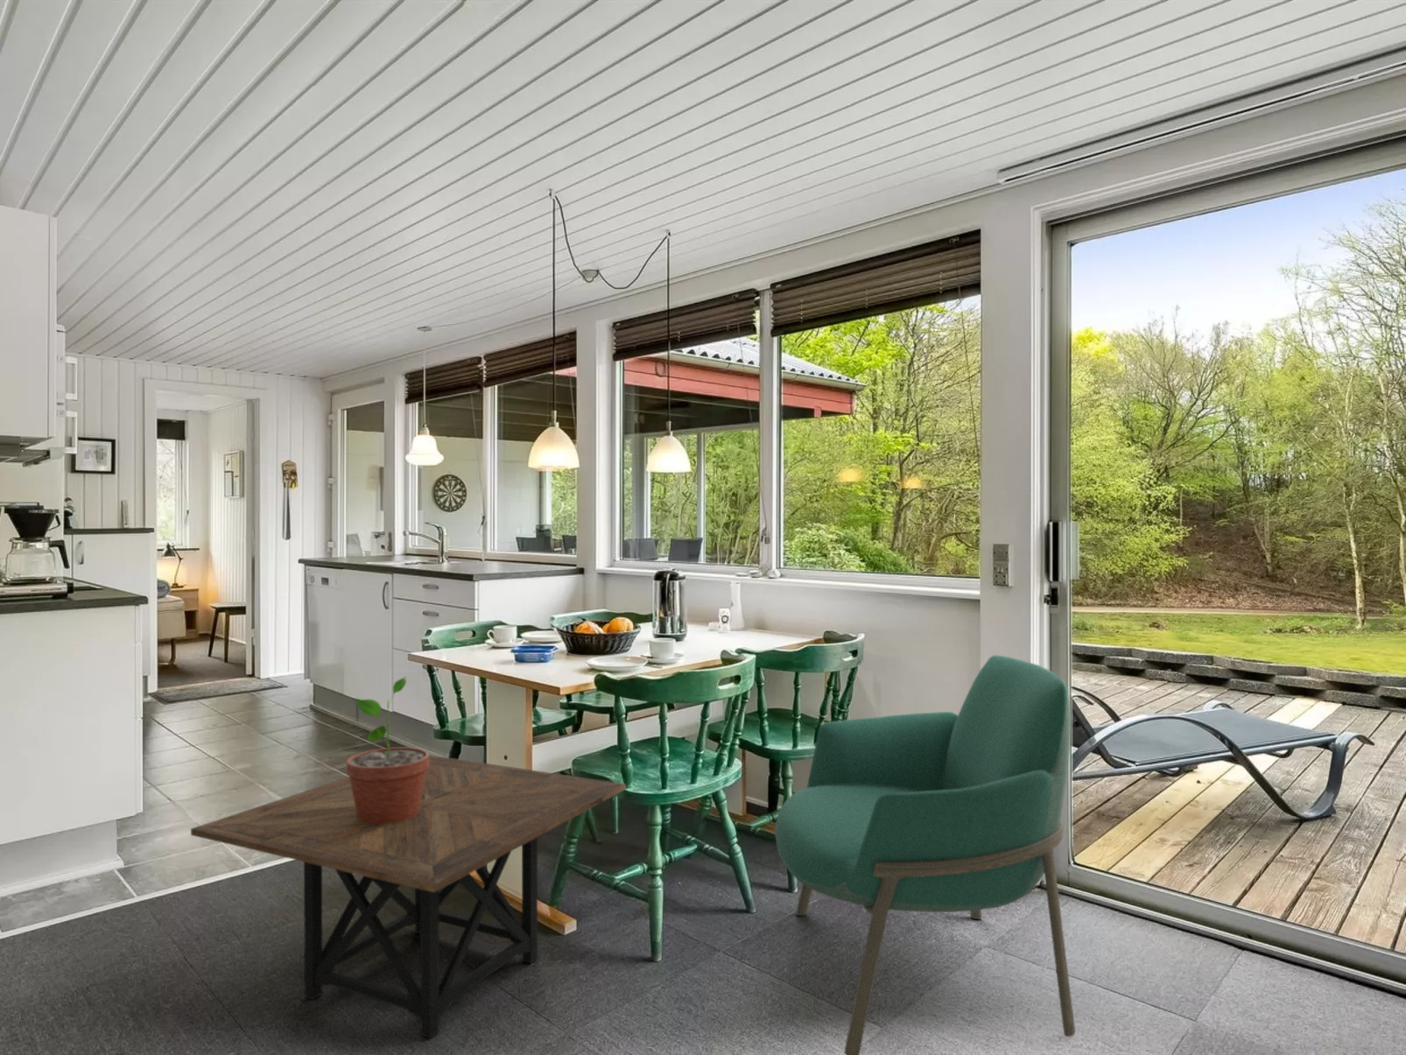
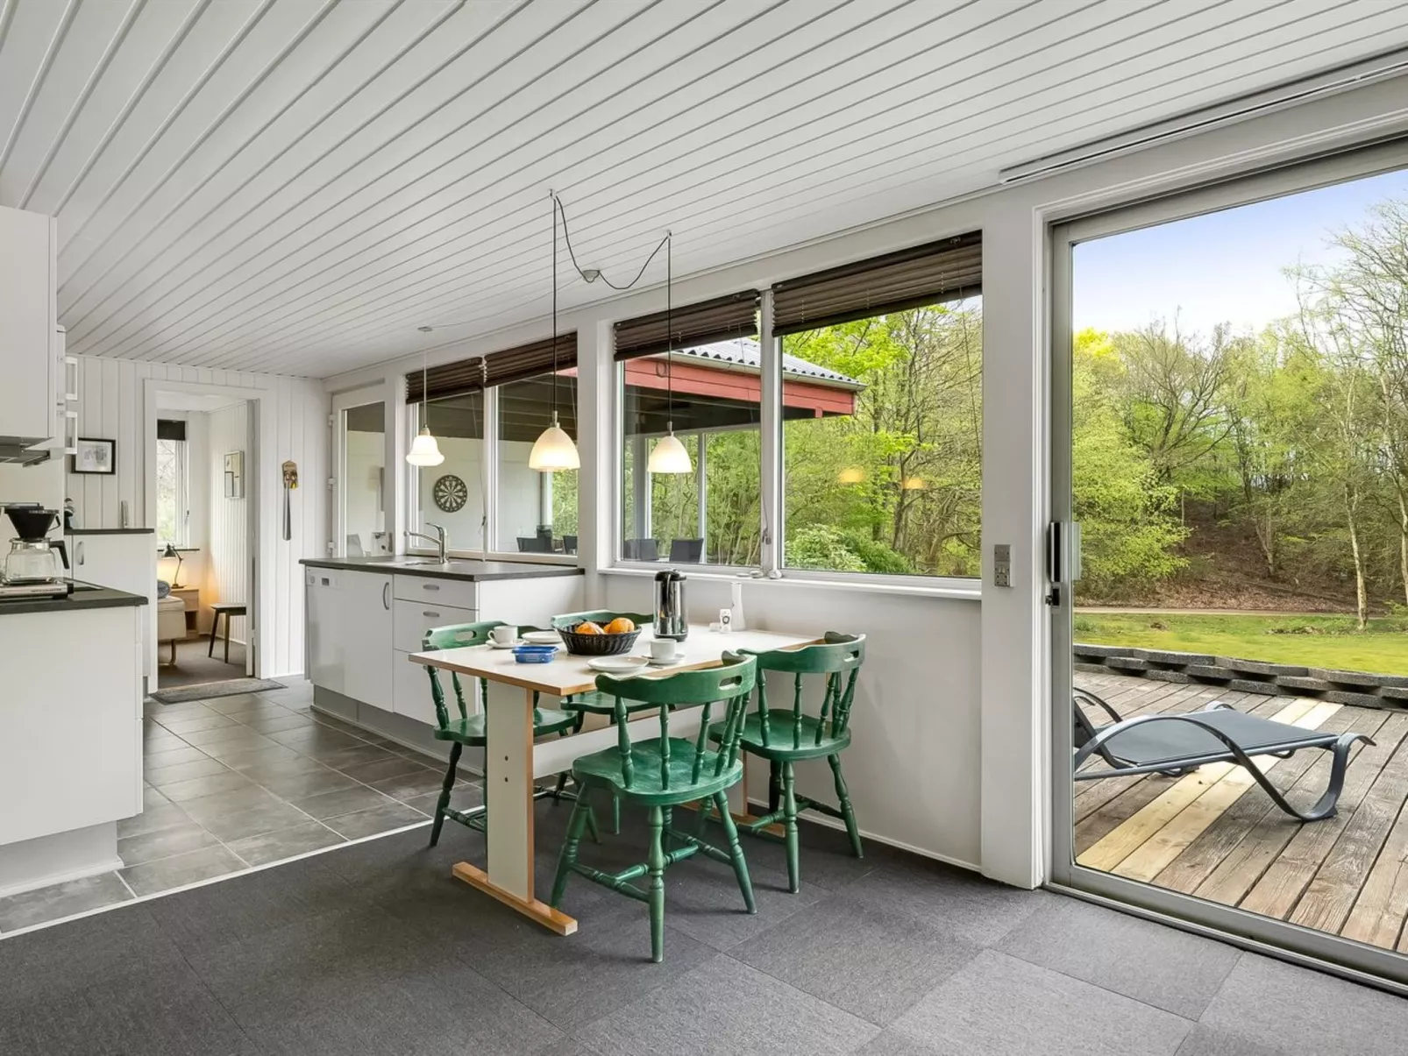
- armchair (914, 819)
- potted plant (388, 748)
- side table (425, 890)
